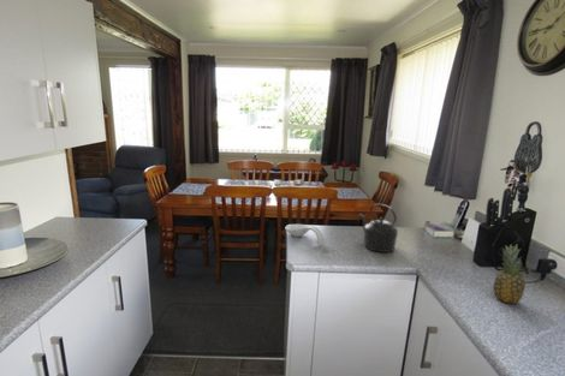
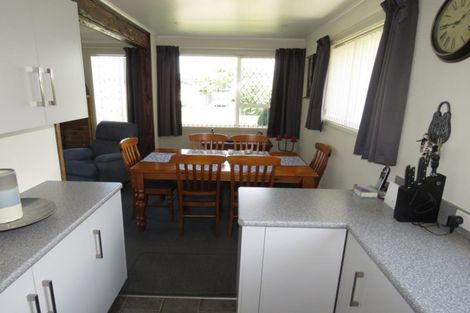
- fruit (511, 273)
- spoon rest (304, 231)
- kettle (375, 223)
